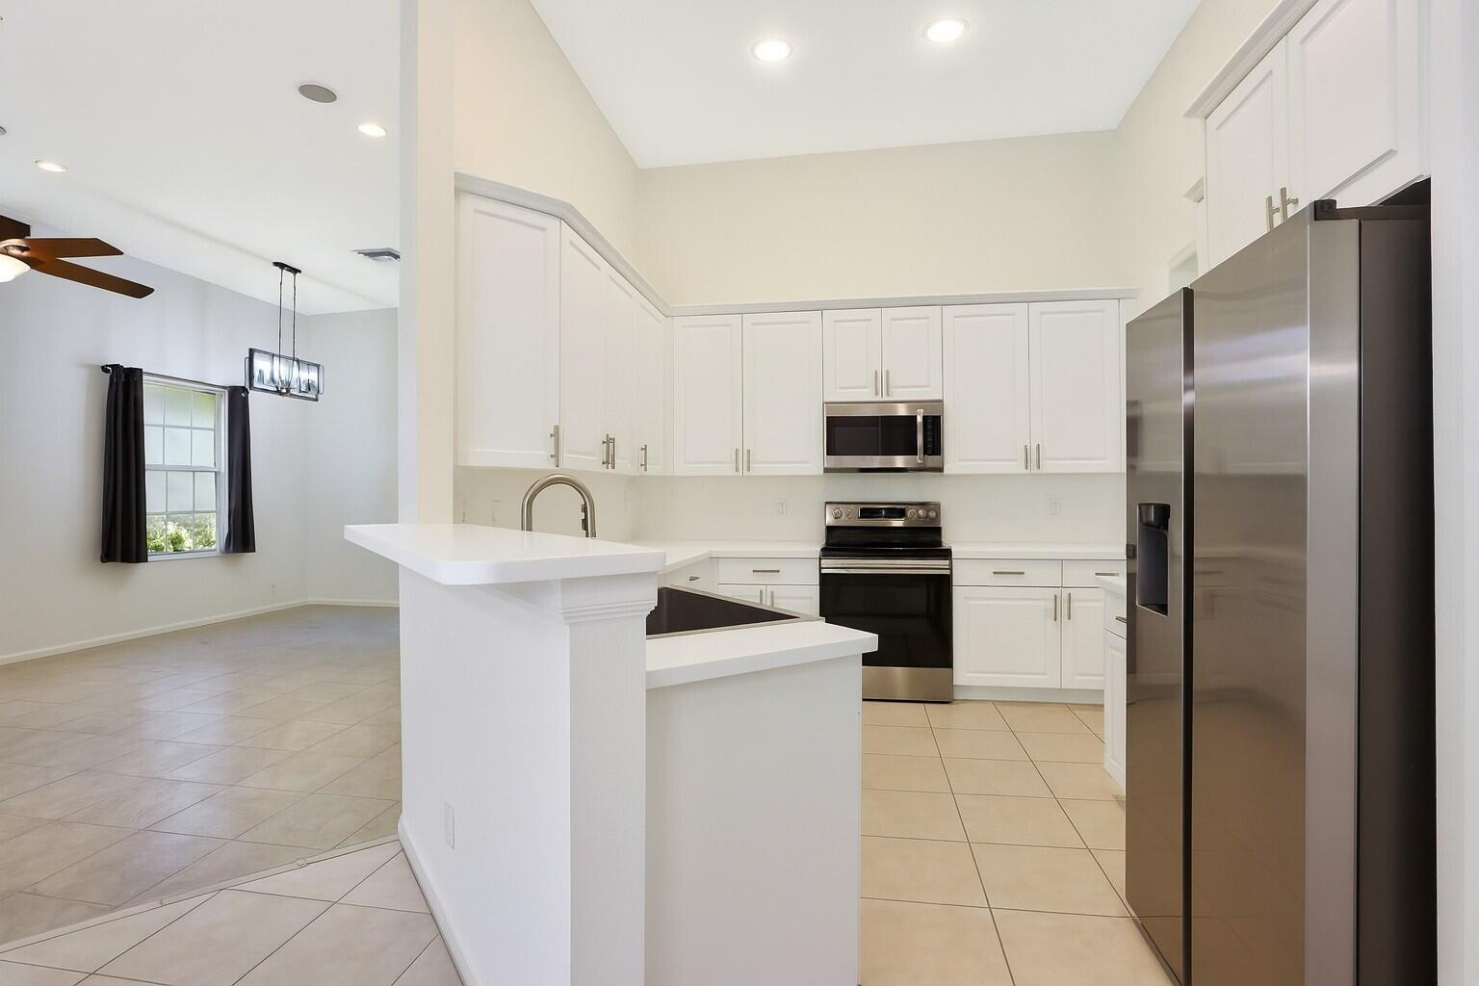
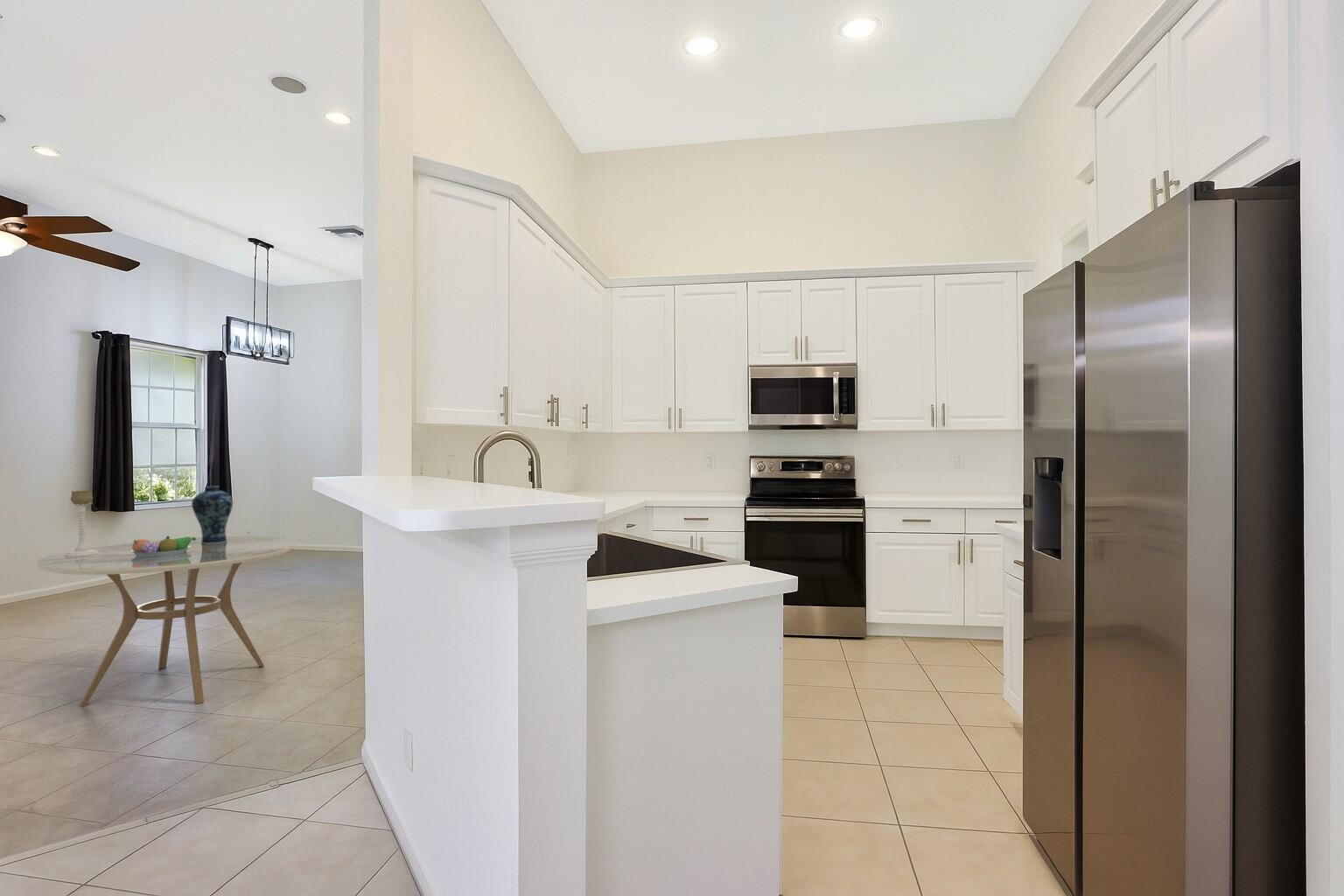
+ vase (212, 514)
+ dining table (178, 617)
+ candle holder (81, 522)
+ fruit bowl (164, 543)
